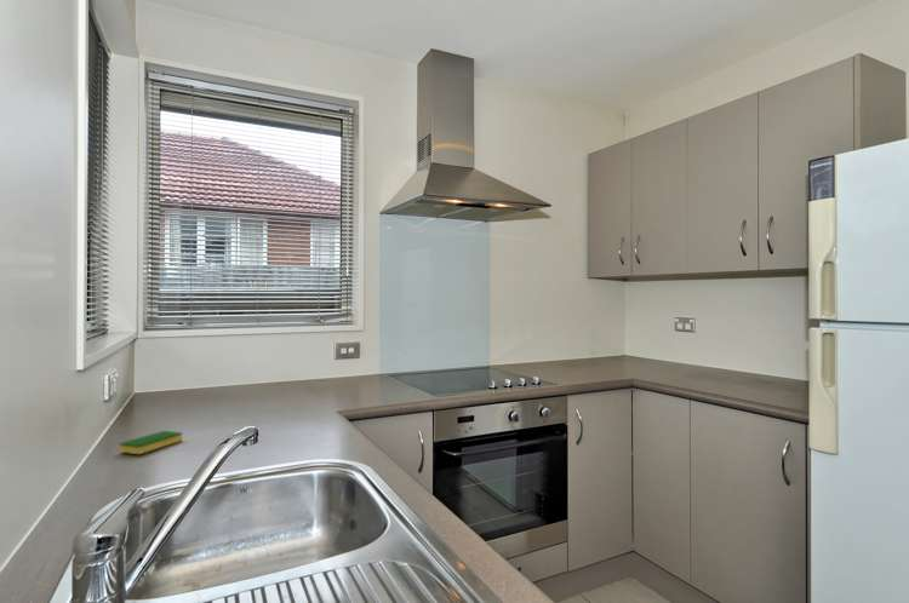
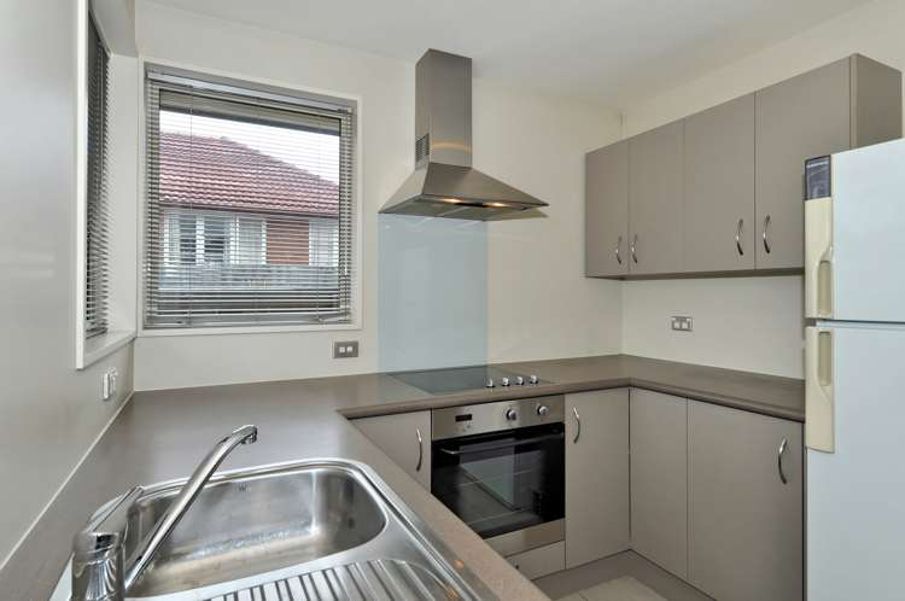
- dish sponge (152, 441)
